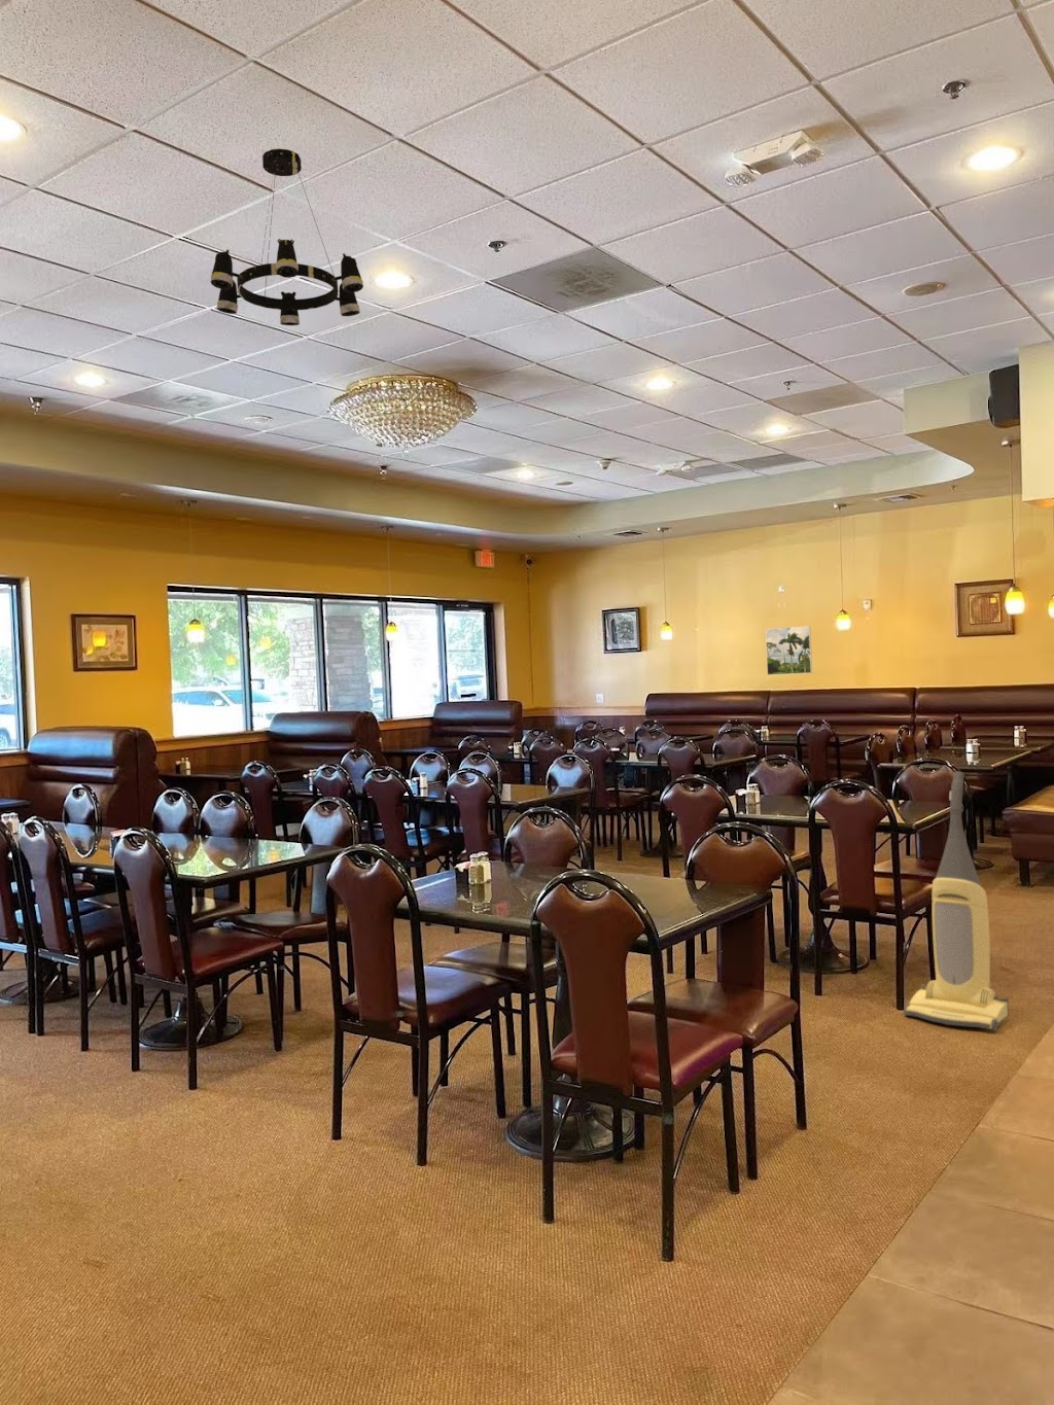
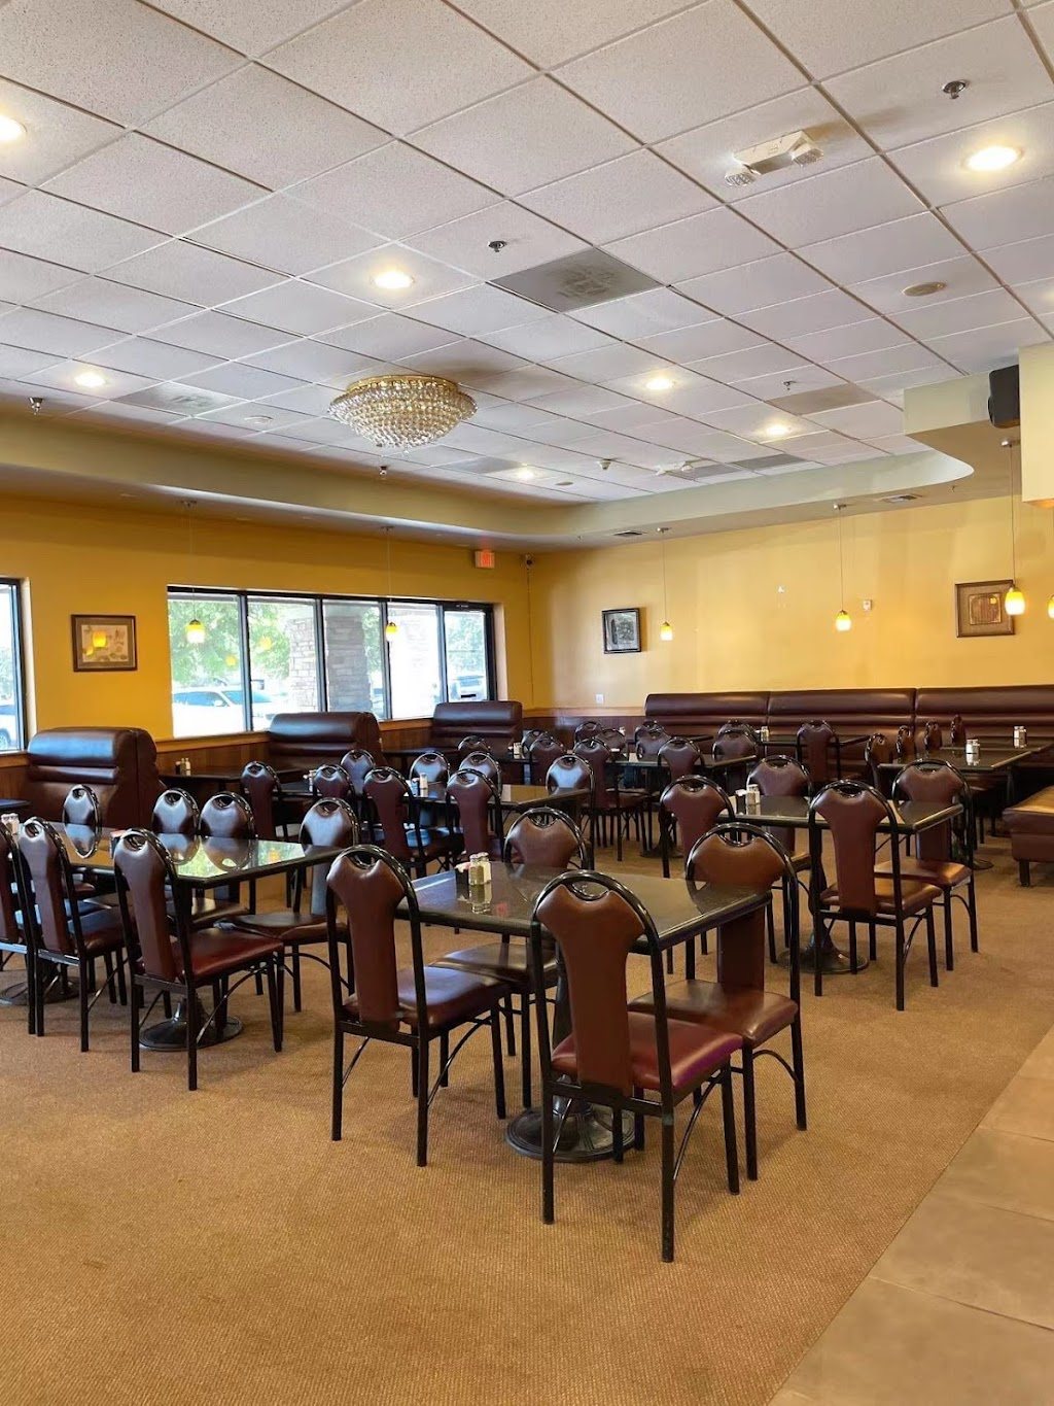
- vacuum cleaner (953, 895)
- chandelier (286, 240)
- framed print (788, 651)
